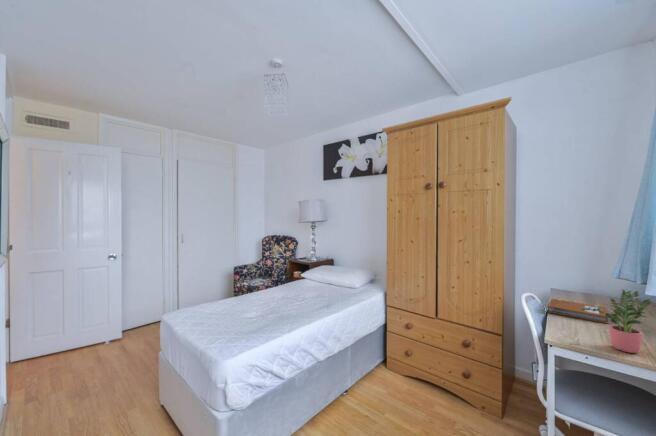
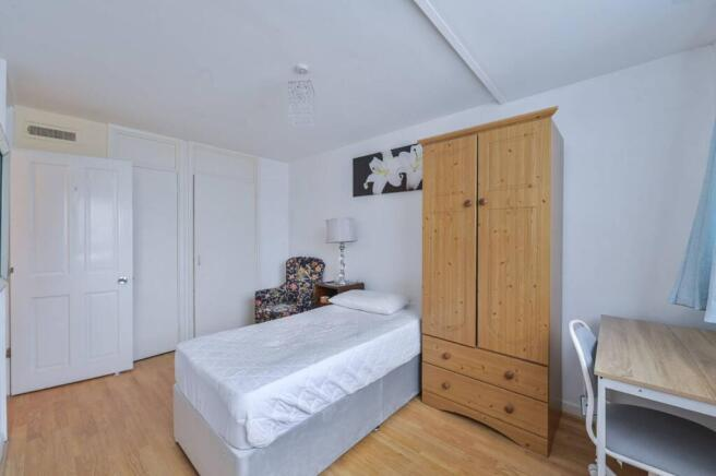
- notebook (578, 309)
- potted plant (614, 315)
